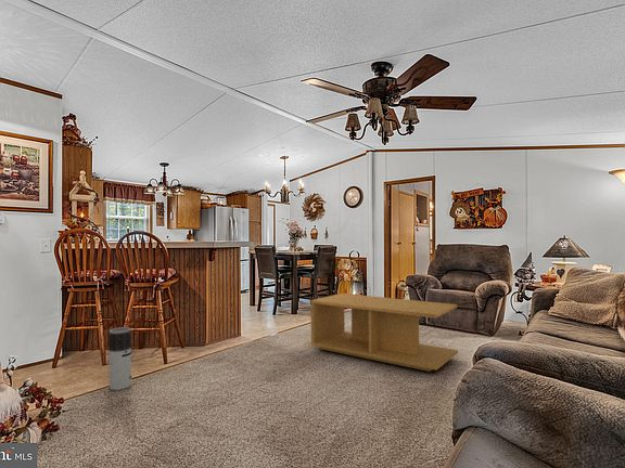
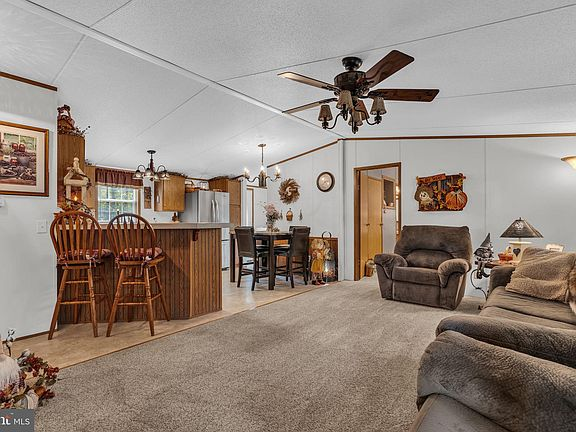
- air purifier (120, 358)
- coffee table (381, 328)
